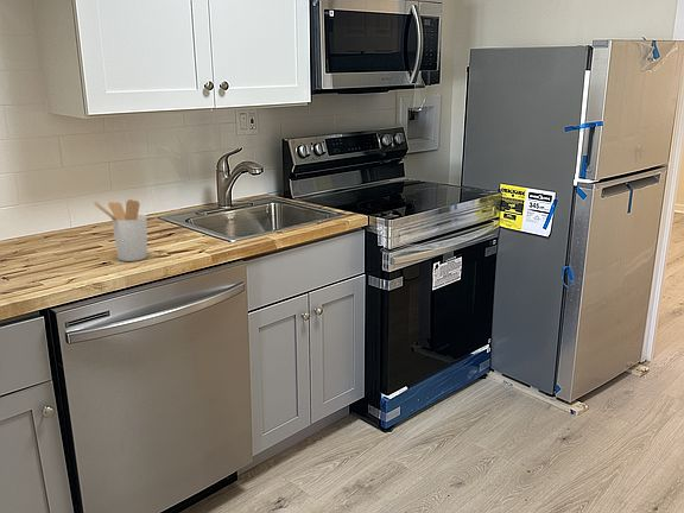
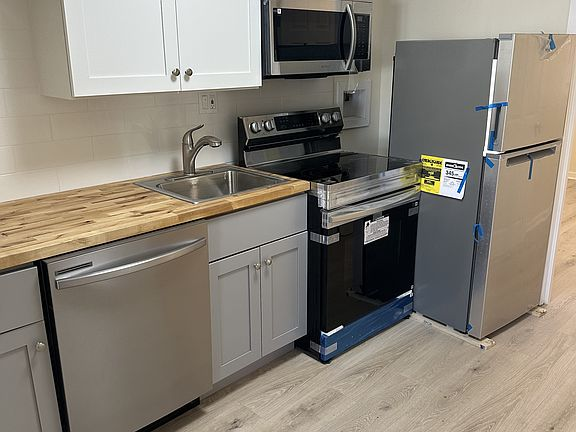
- utensil holder (121, 228)
